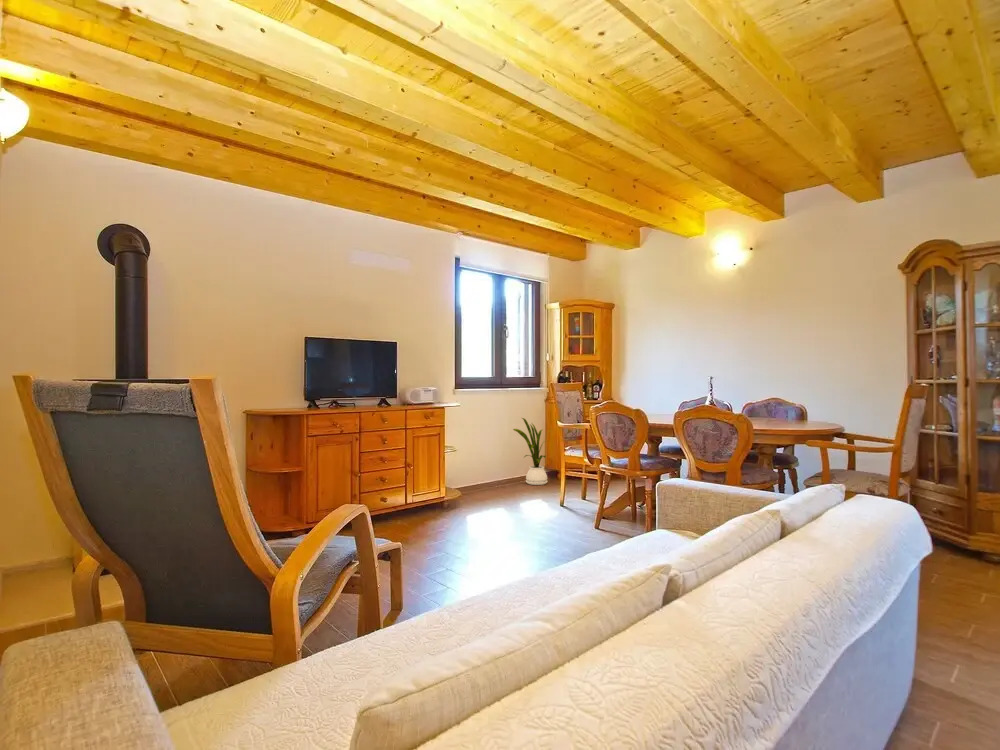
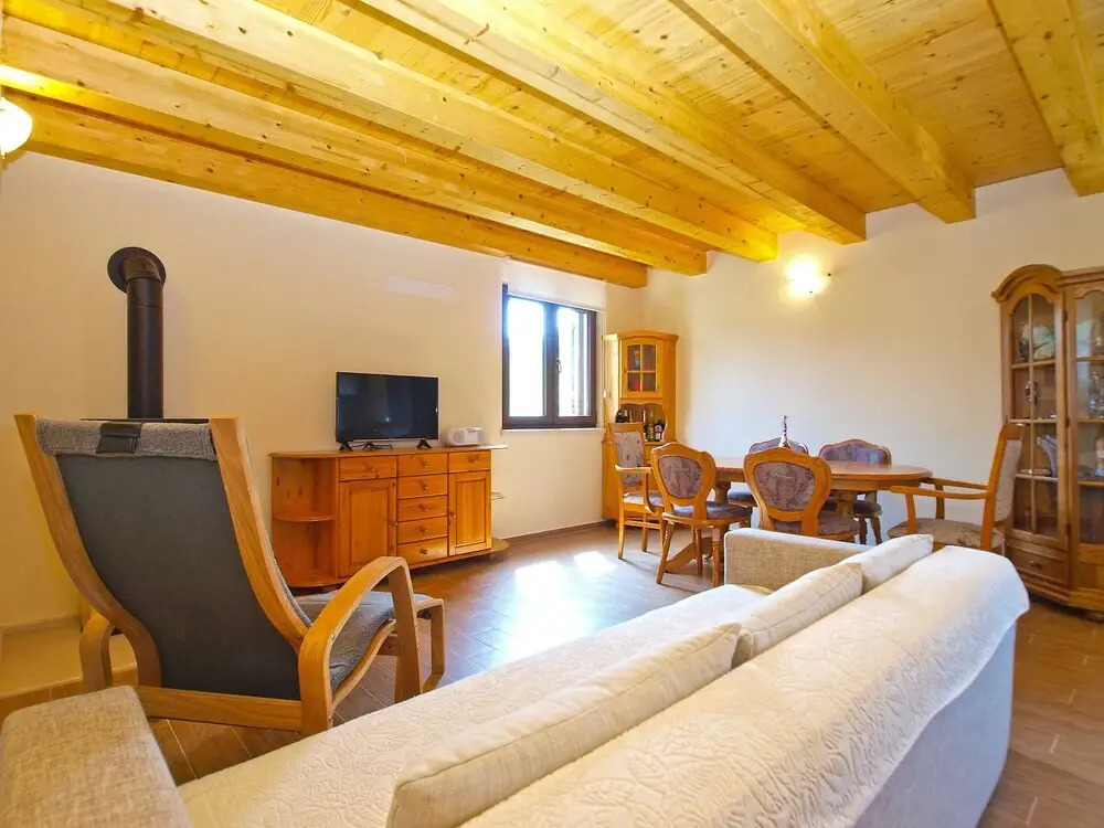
- house plant (534, 450)
